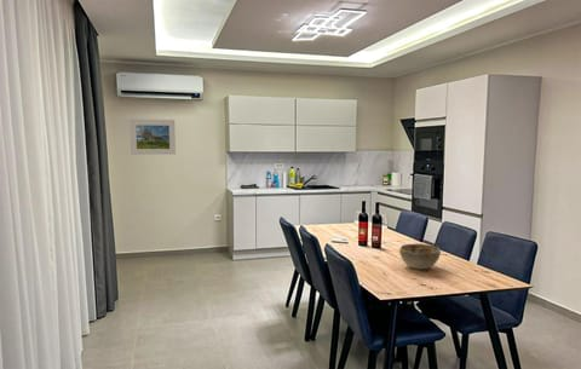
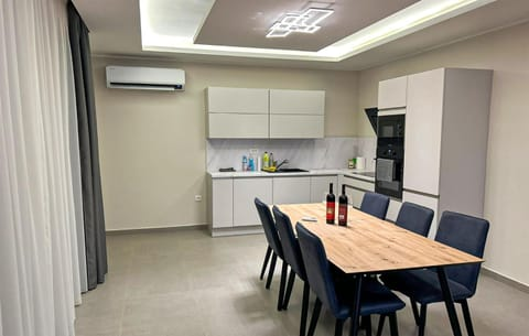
- decorative bowl (419, 258)
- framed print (153, 137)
